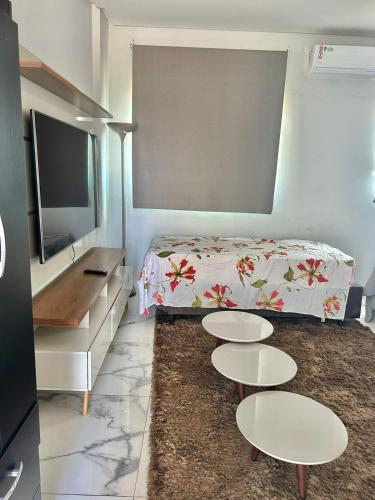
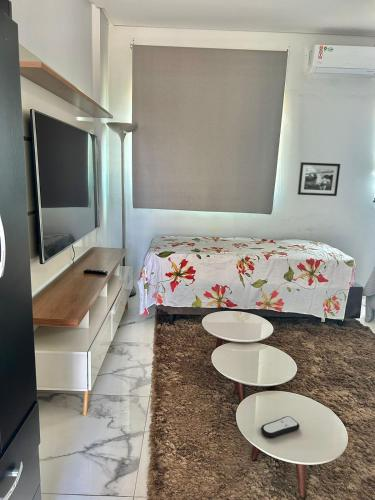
+ remote control (279, 426)
+ picture frame (318, 179)
